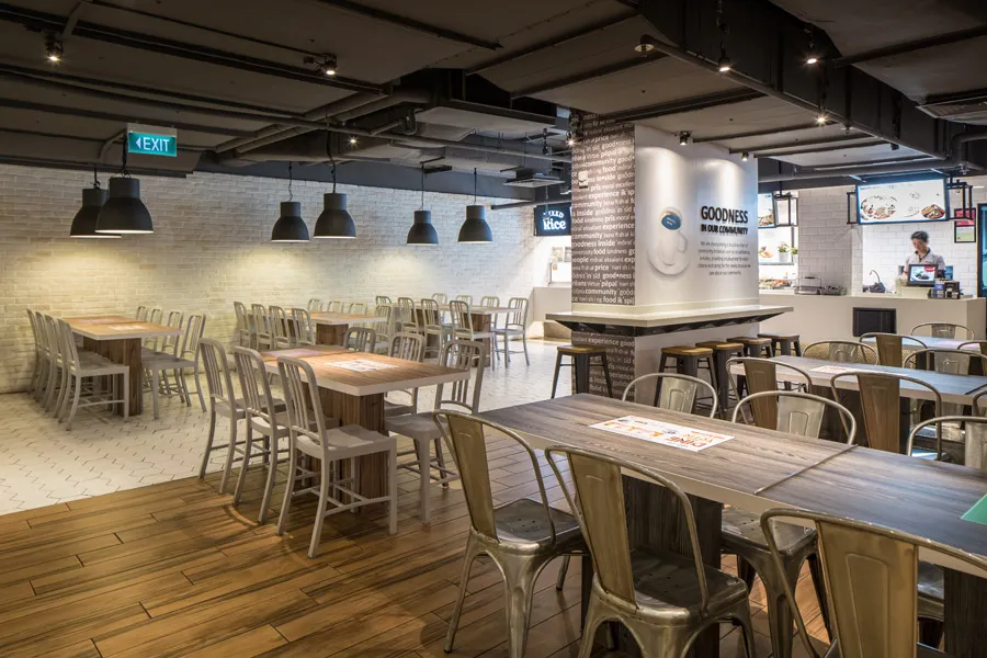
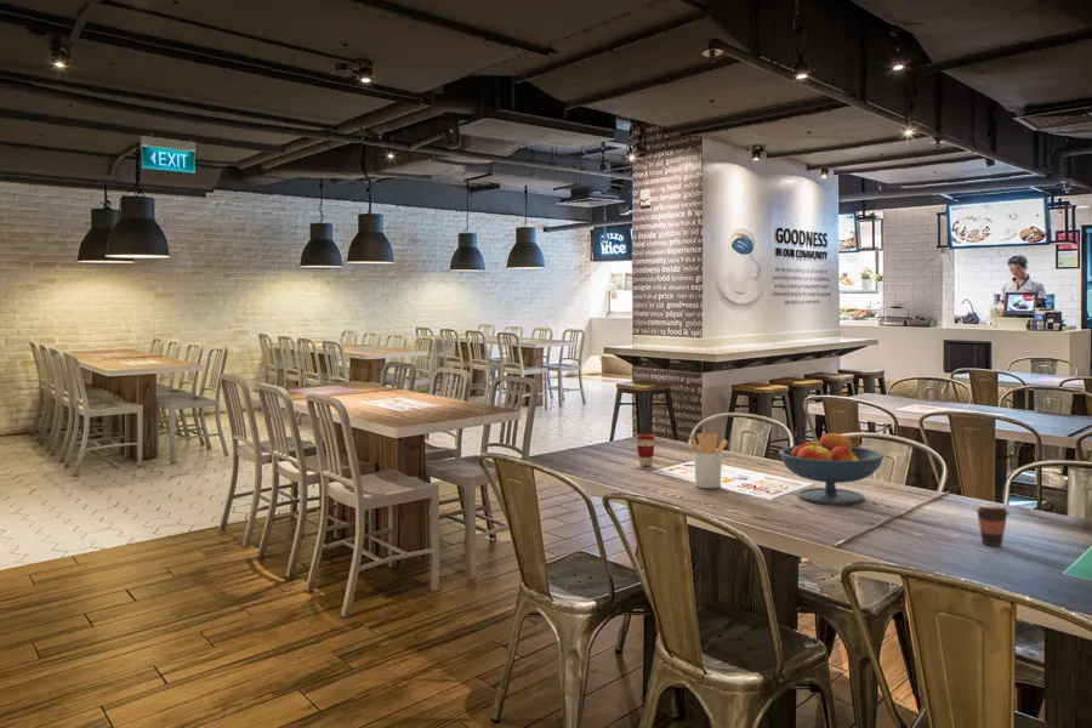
+ coffee cup (991, 524)
+ coffee cup (645, 449)
+ utensil holder (707, 459)
+ fruit bowl (830, 466)
